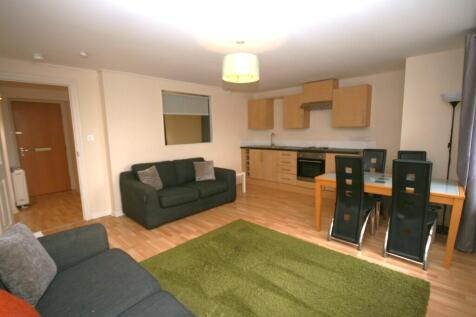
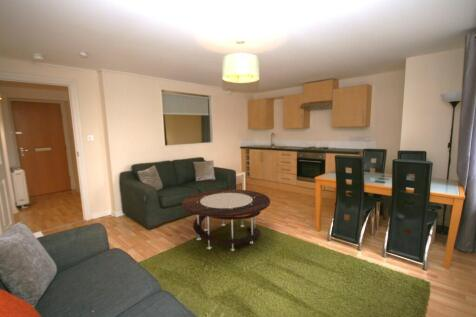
+ coffee table (227, 217)
